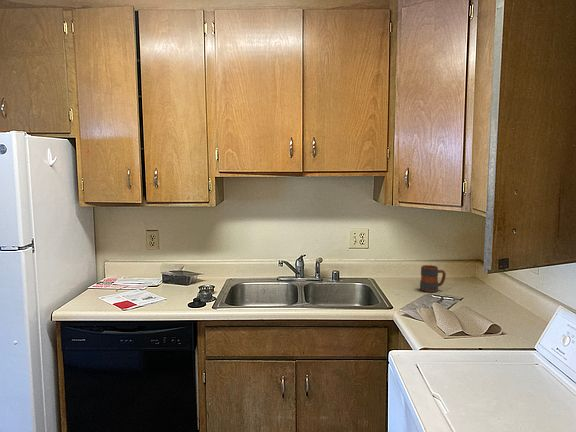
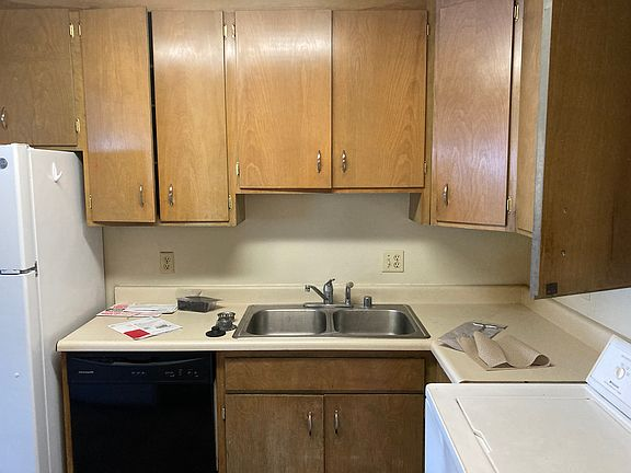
- mug (432, 278)
